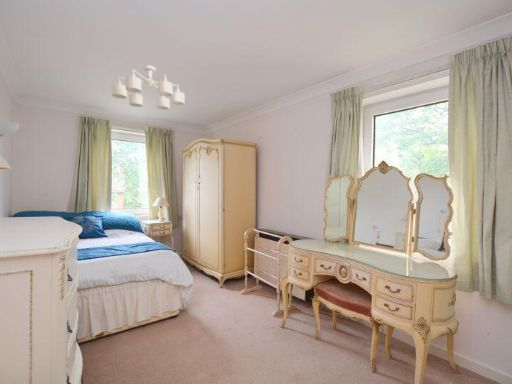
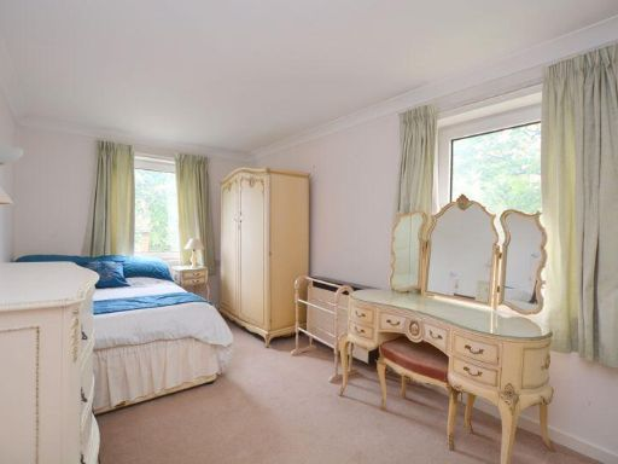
- ceiling light fixture (149, 83)
